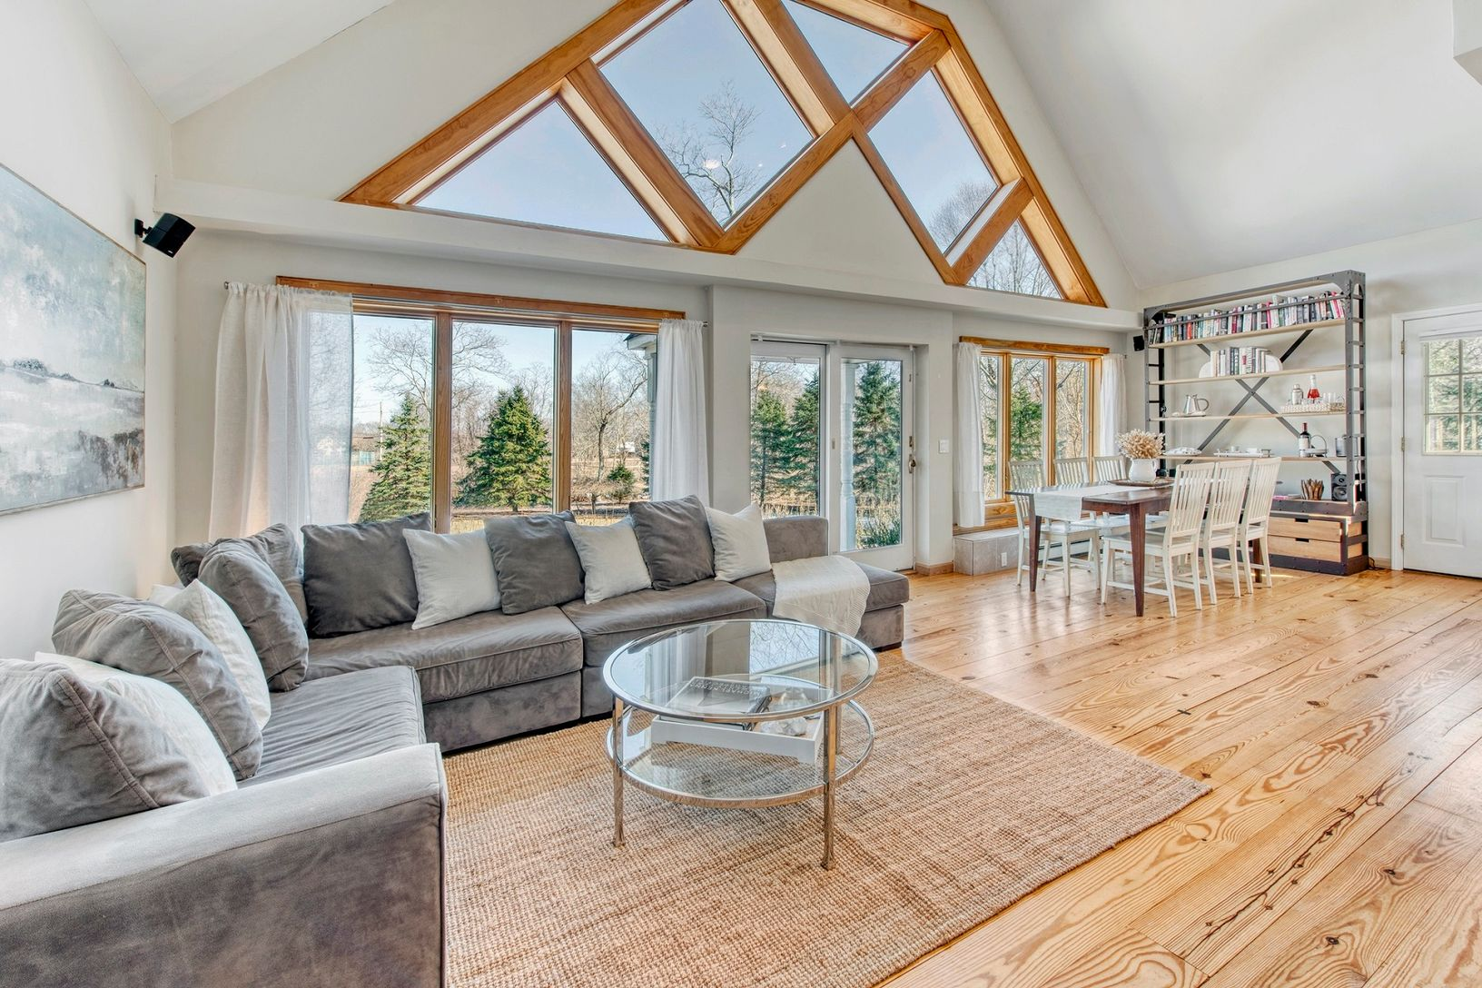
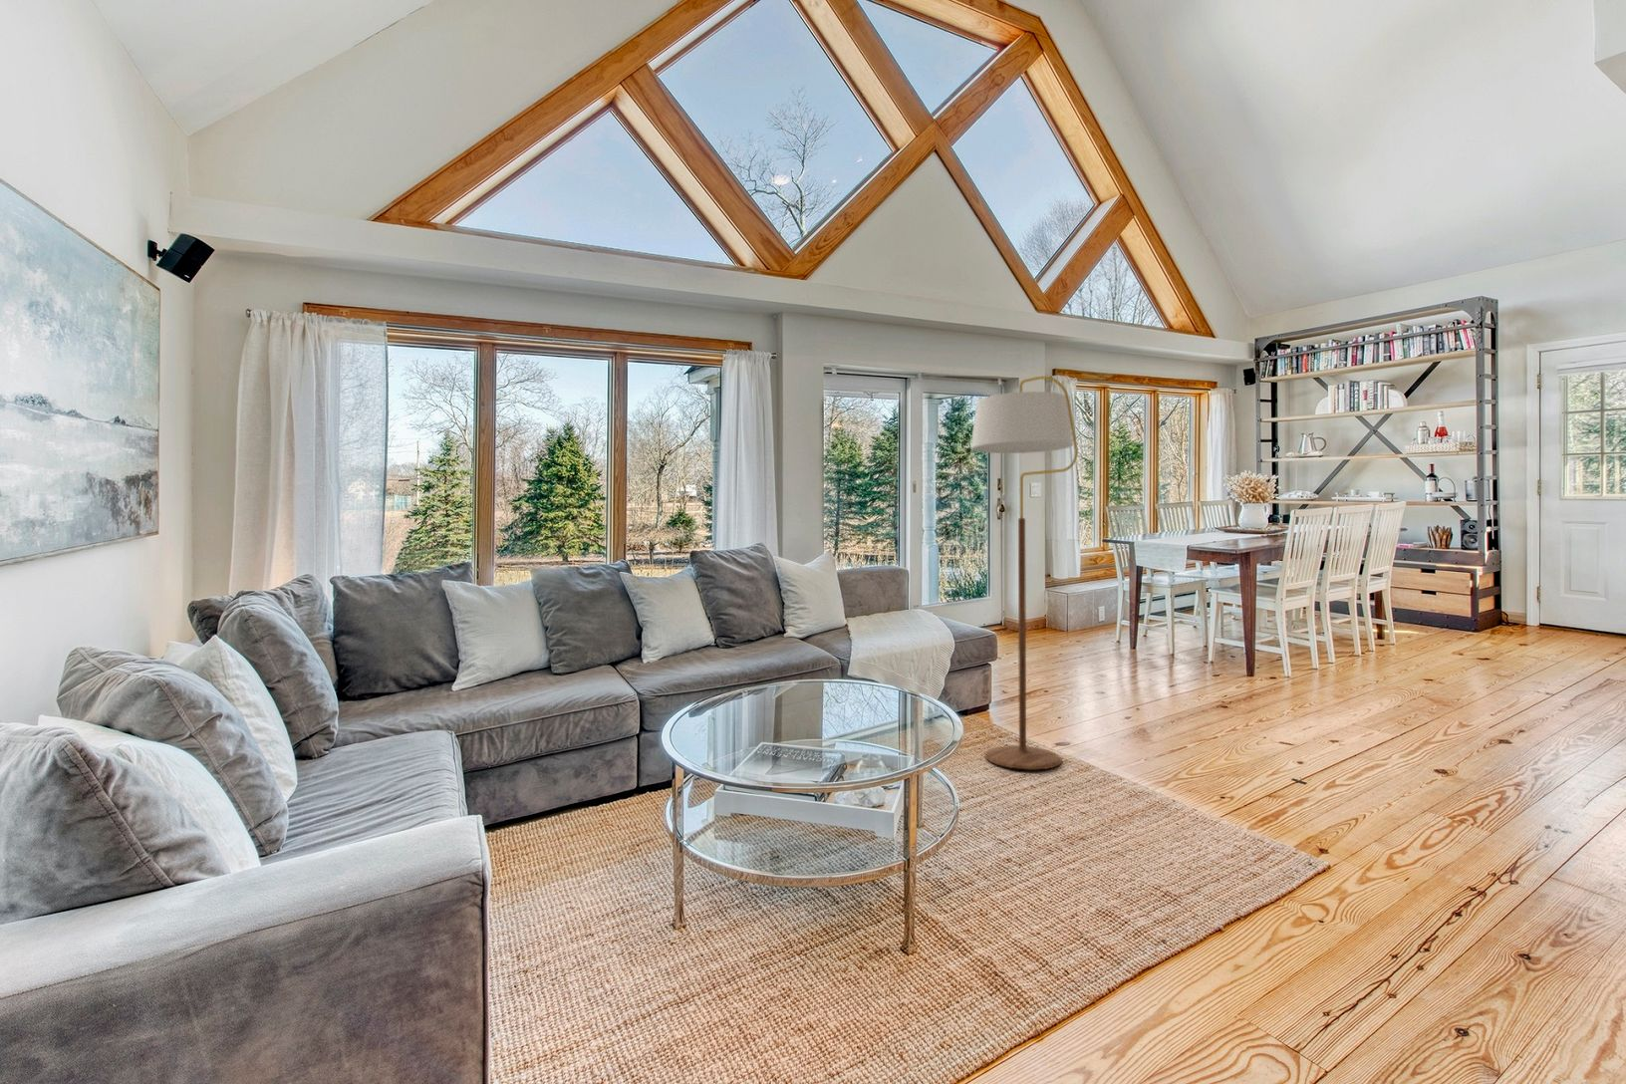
+ floor lamp (1025, 569)
